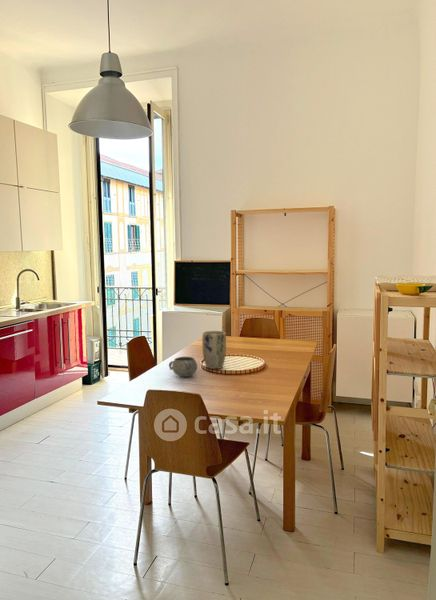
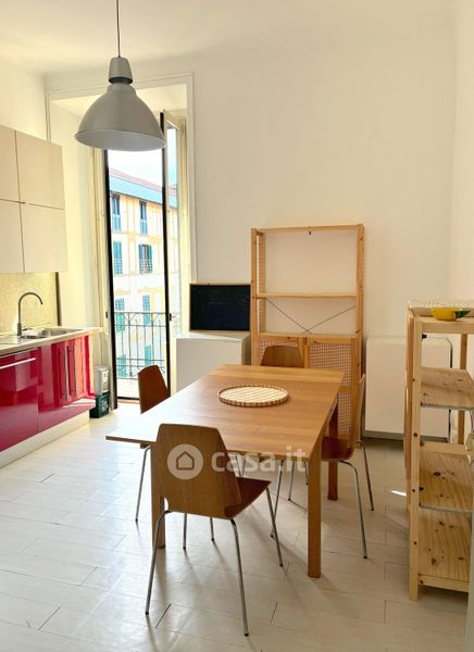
- decorative bowl (184, 366)
- plant pot (214, 349)
